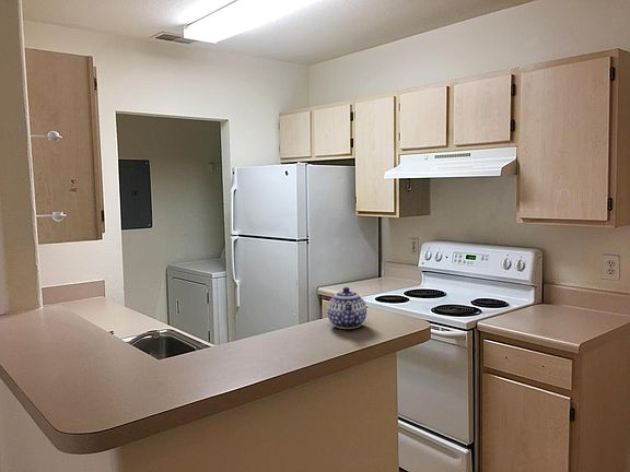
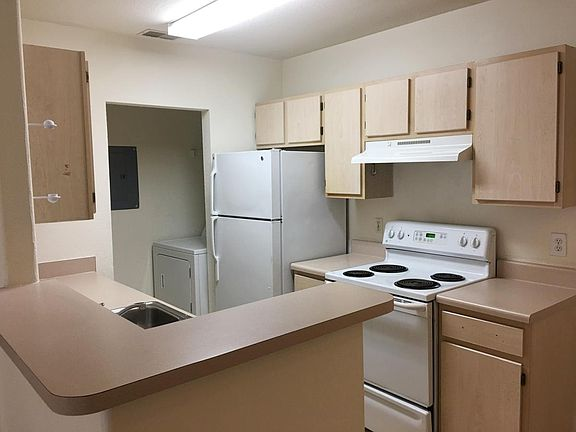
- teapot (347, 306)
